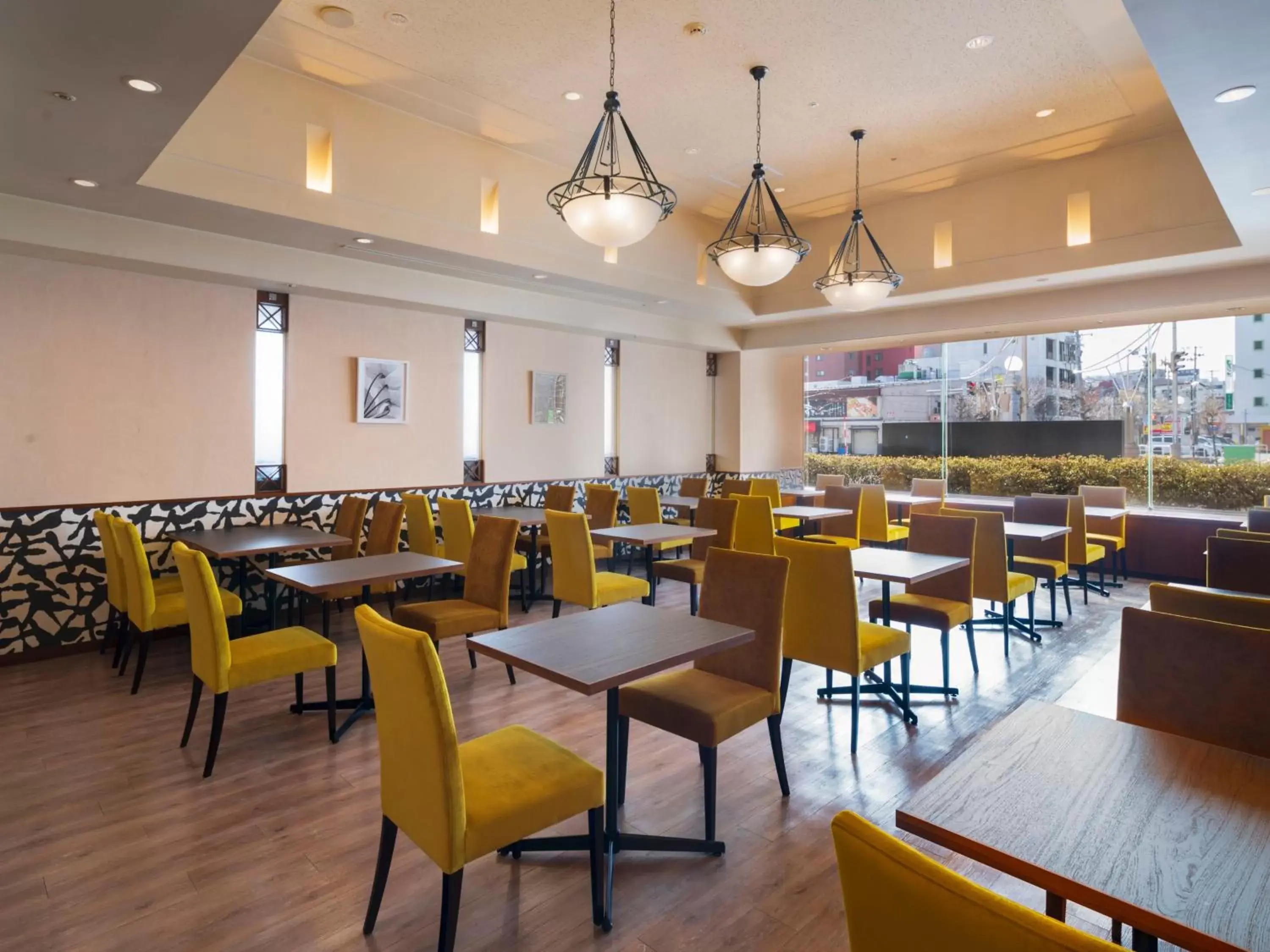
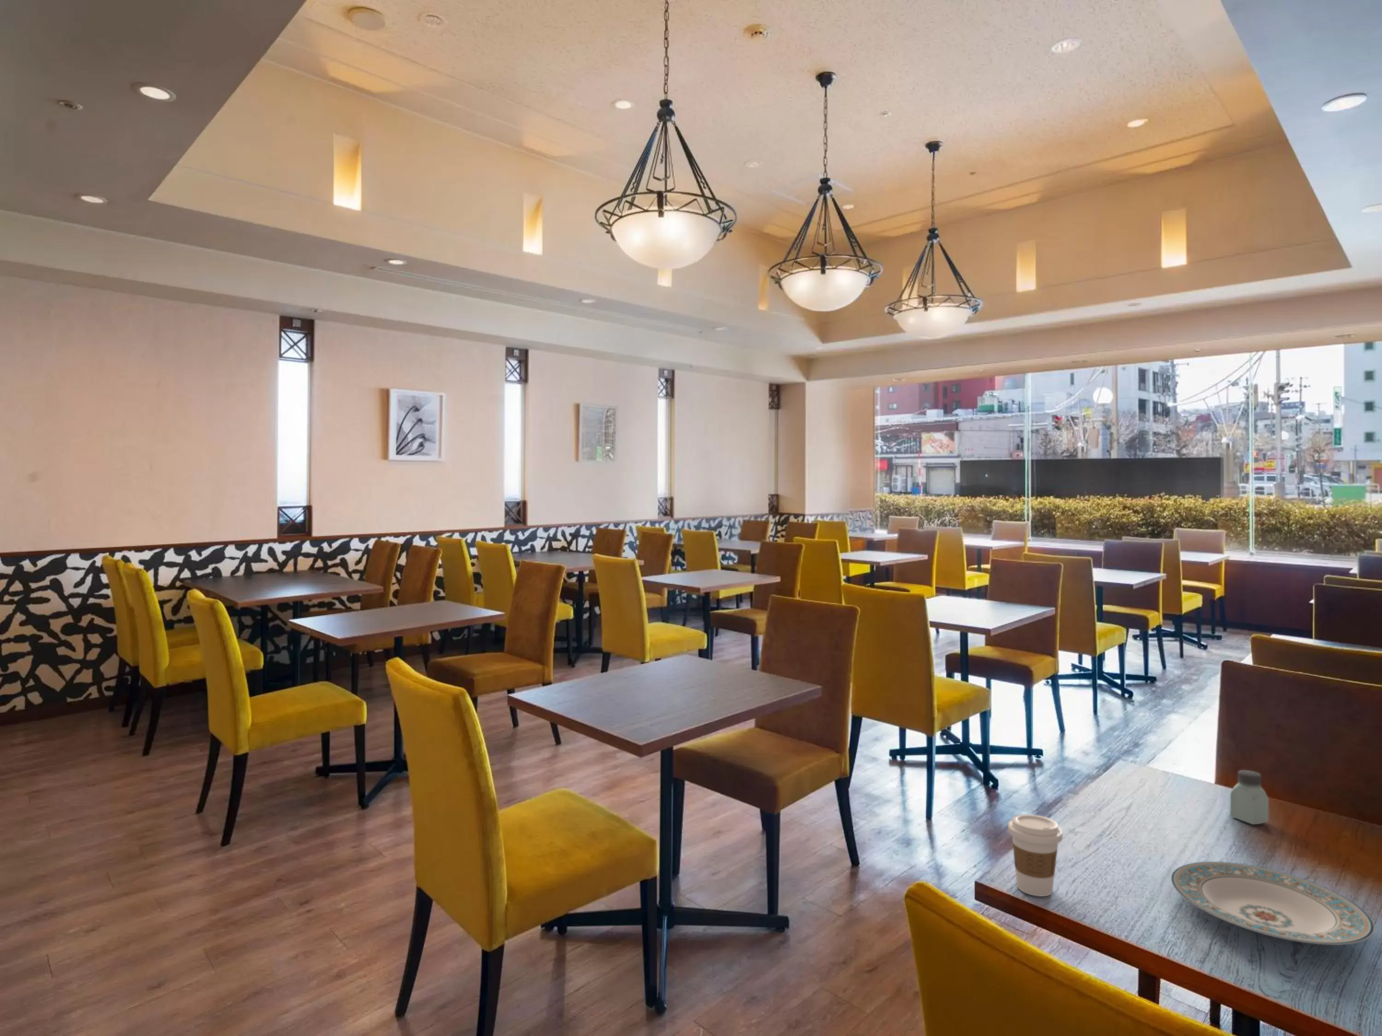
+ saltshaker (1249, 797)
+ plate (1266, 908)
+ coffee cup (1035, 854)
